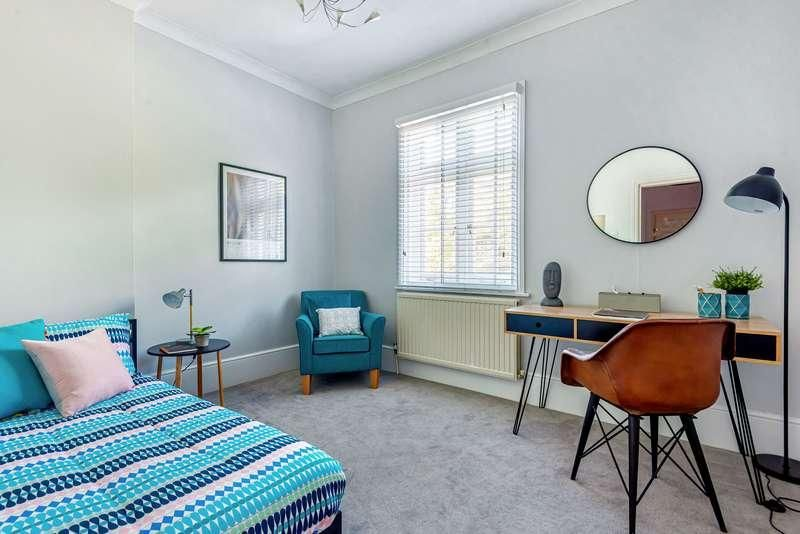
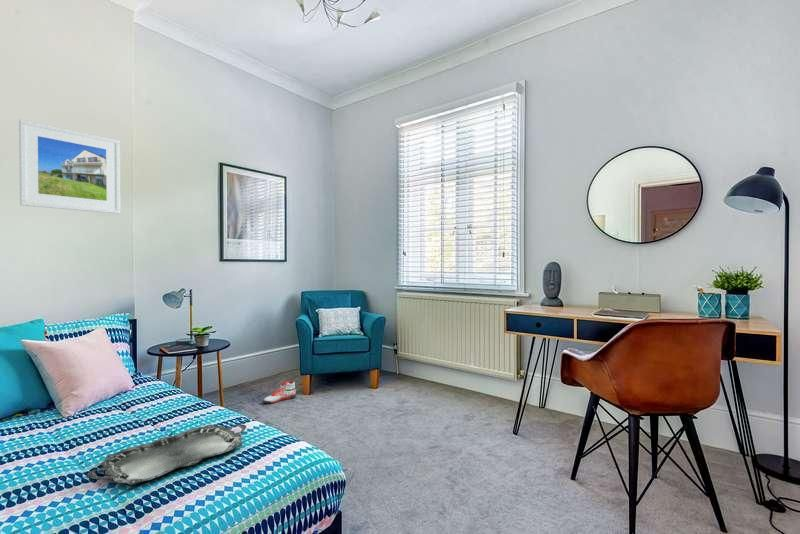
+ sneaker (279, 391)
+ serving tray (176, 450)
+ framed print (73, 170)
